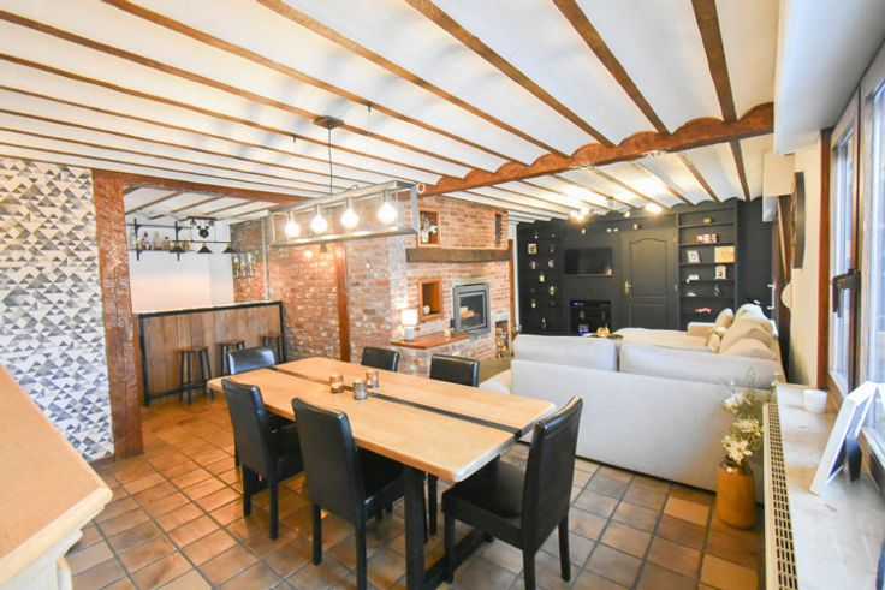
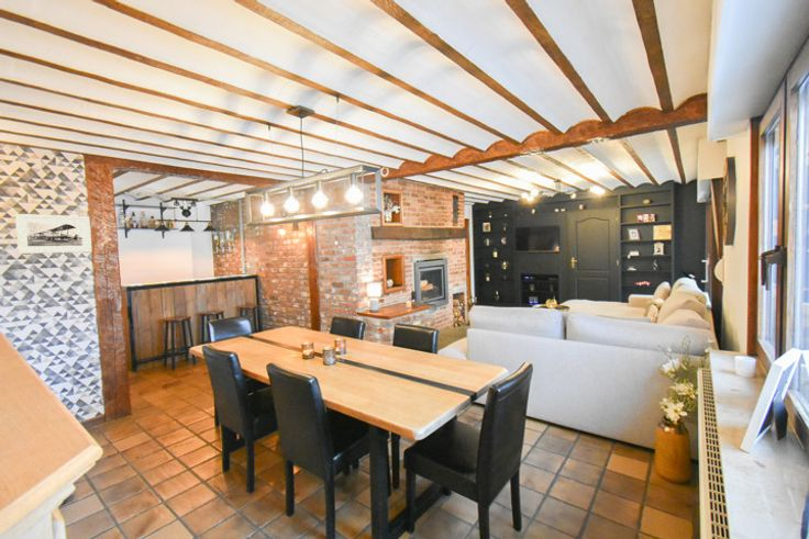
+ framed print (55, 234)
